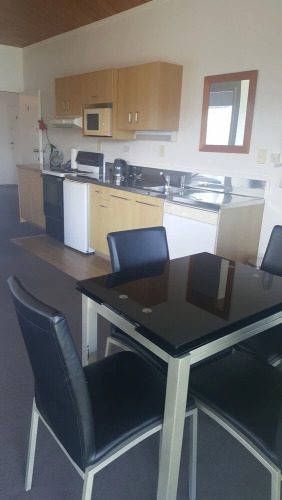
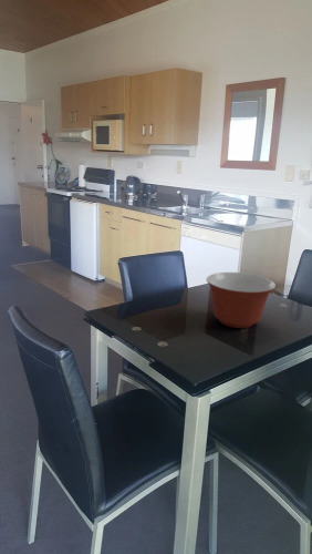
+ mixing bowl (238, 301)
